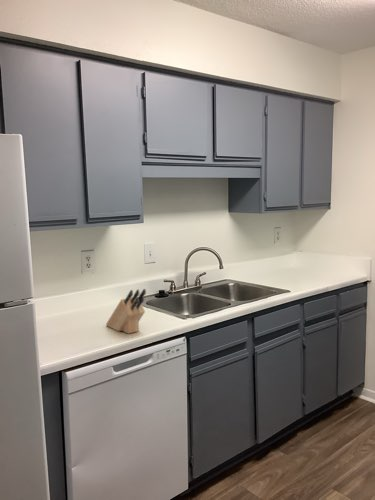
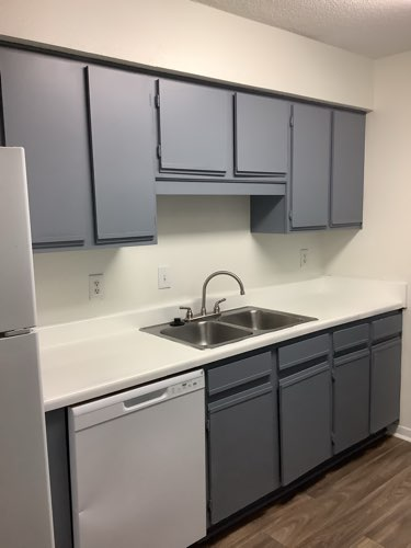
- knife block (126, 307)
